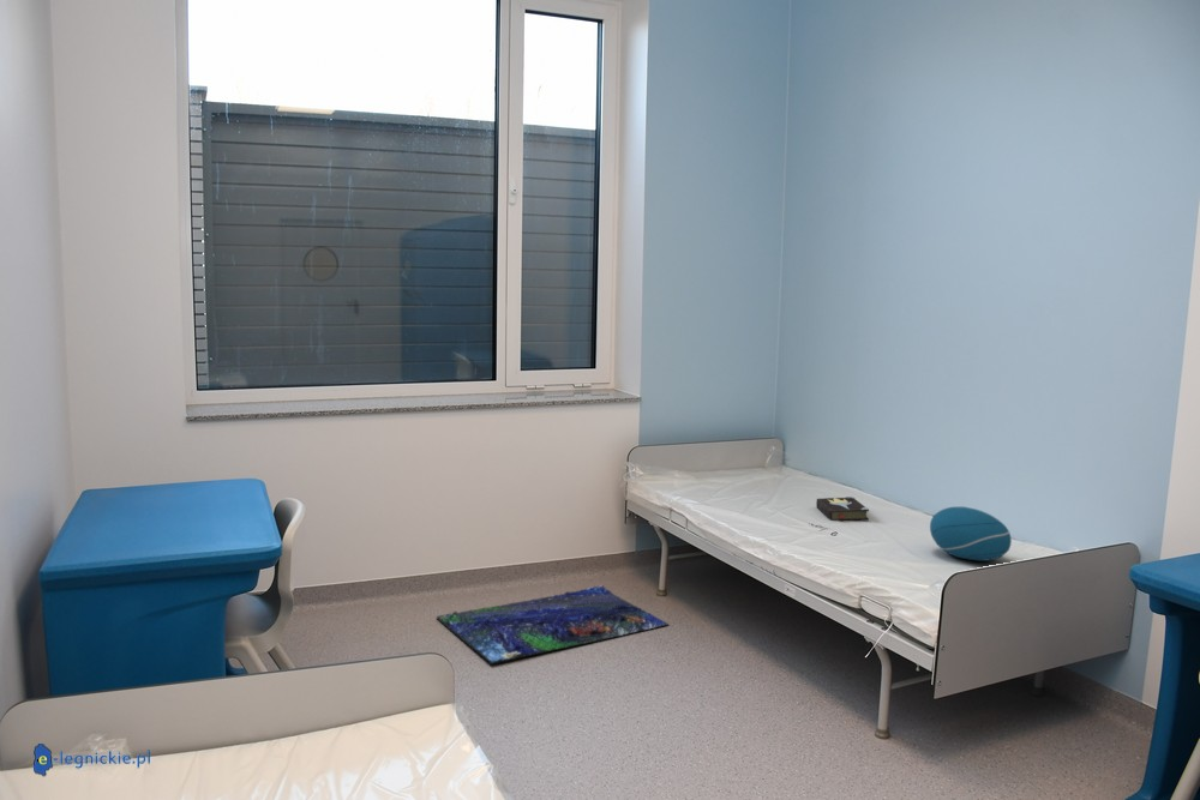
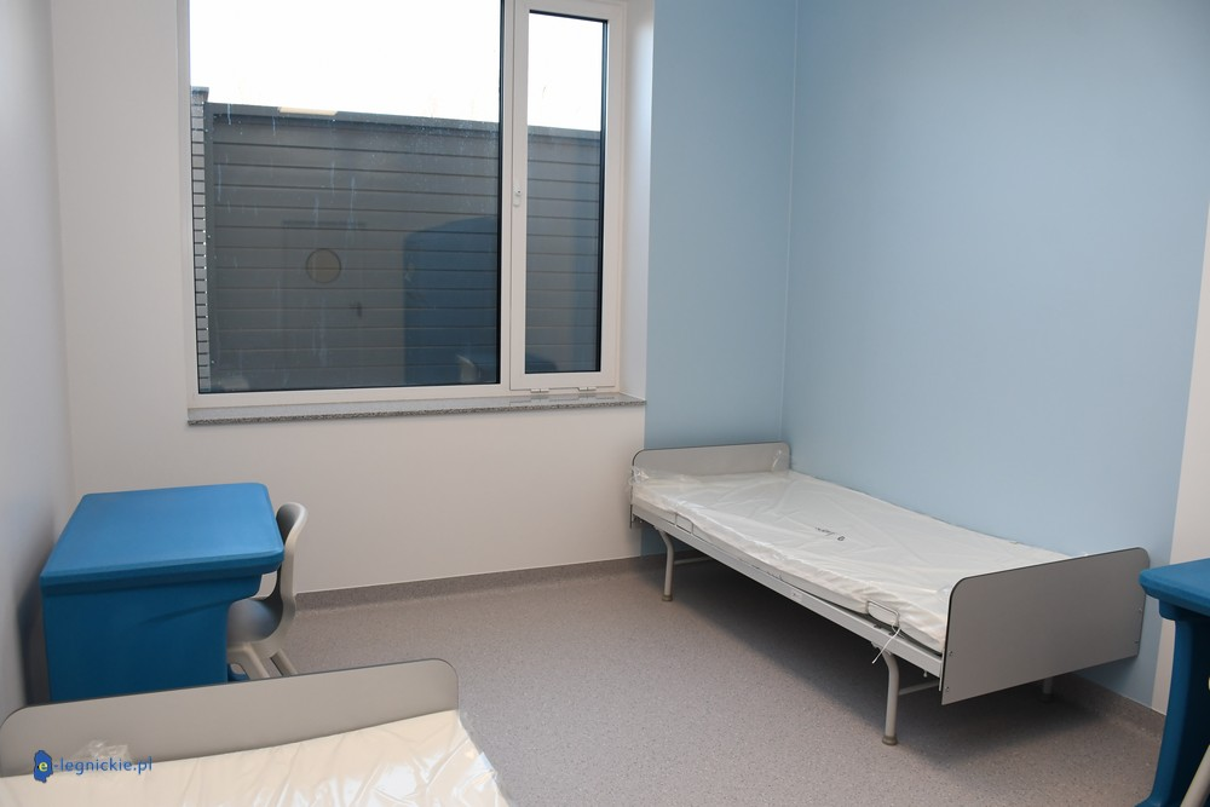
- hardback book (841, 507)
- cushion (968, 533)
- bath mat (552, 619)
